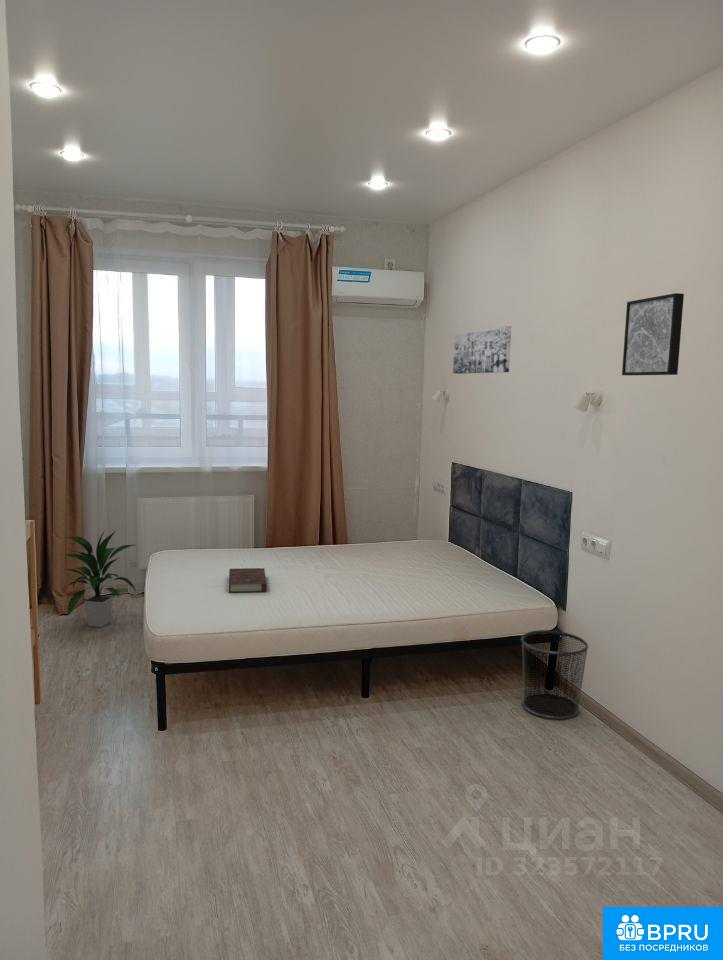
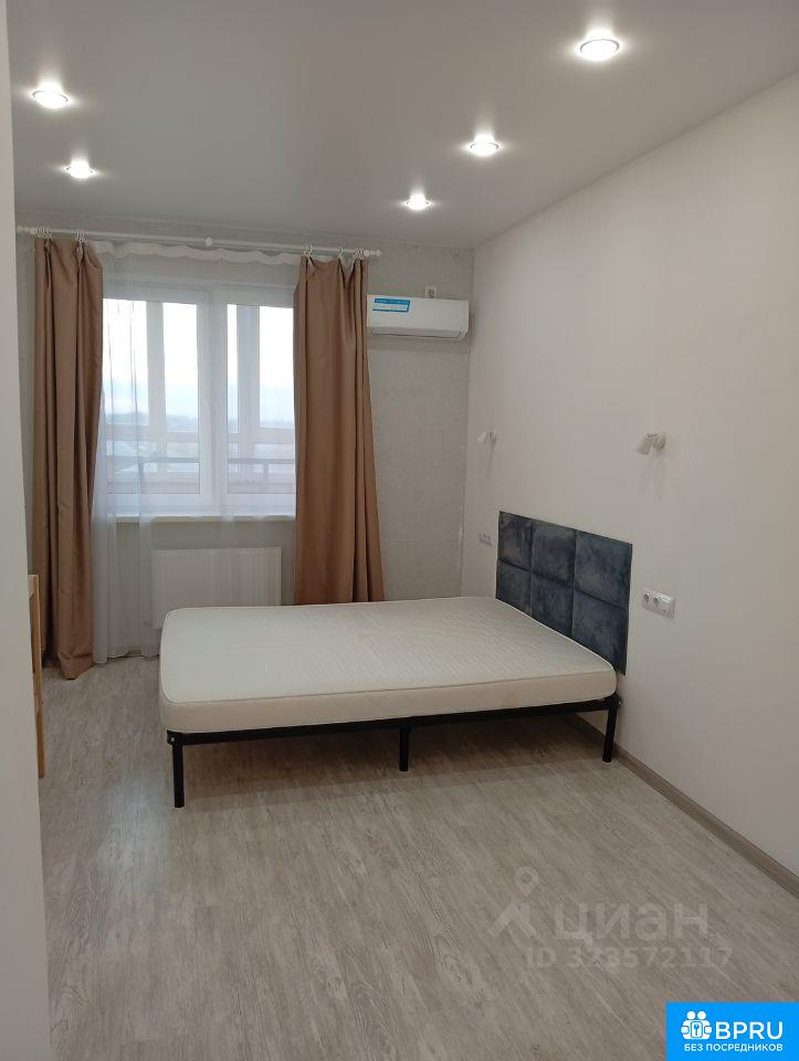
- indoor plant (94, 576)
- book (247, 579)
- waste bin (551, 674)
- wall art (651, 336)
- wall art (479, 352)
